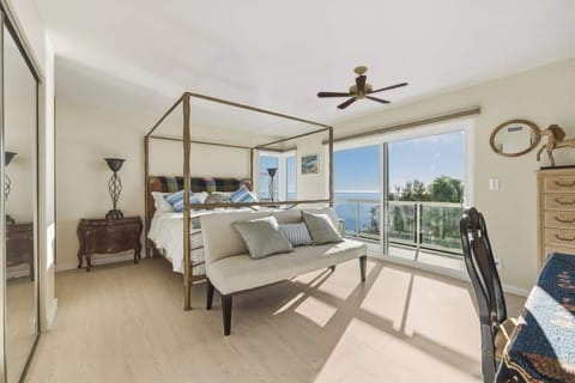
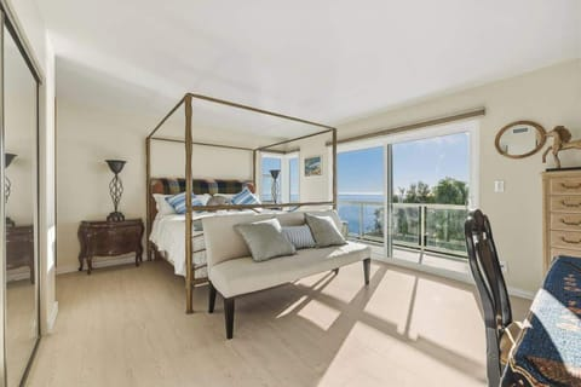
- ceiling fan (359, 81)
